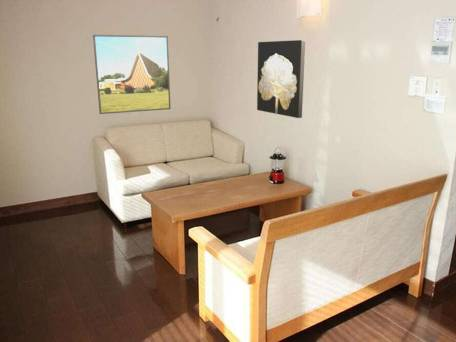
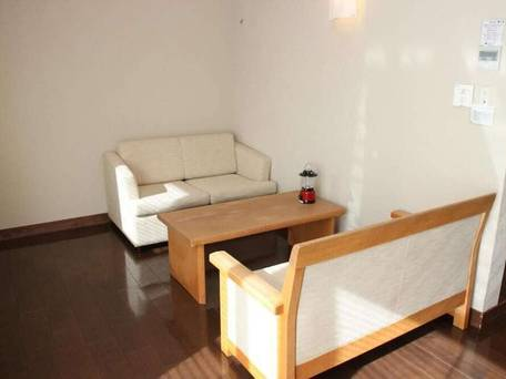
- wall art (279, 78)
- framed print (134, 74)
